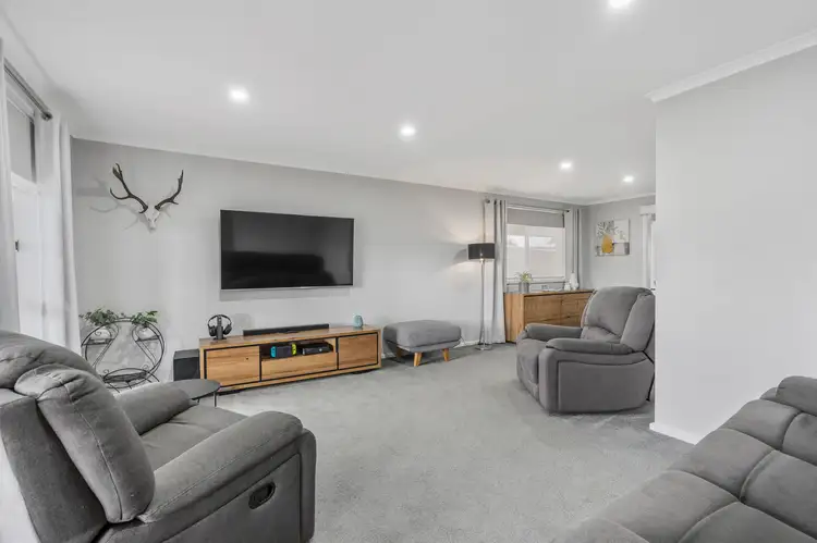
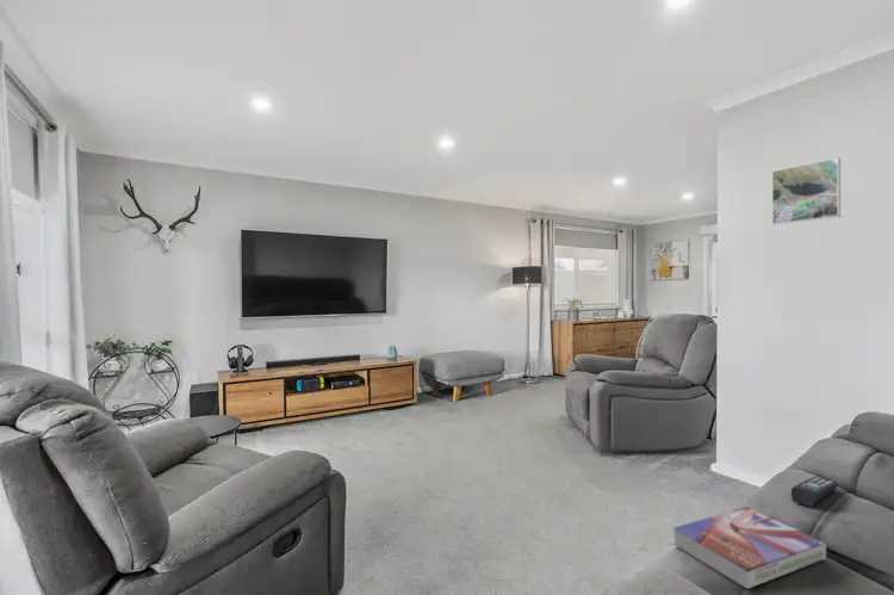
+ textbook (746, 543)
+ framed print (805, 192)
+ remote control (814, 489)
